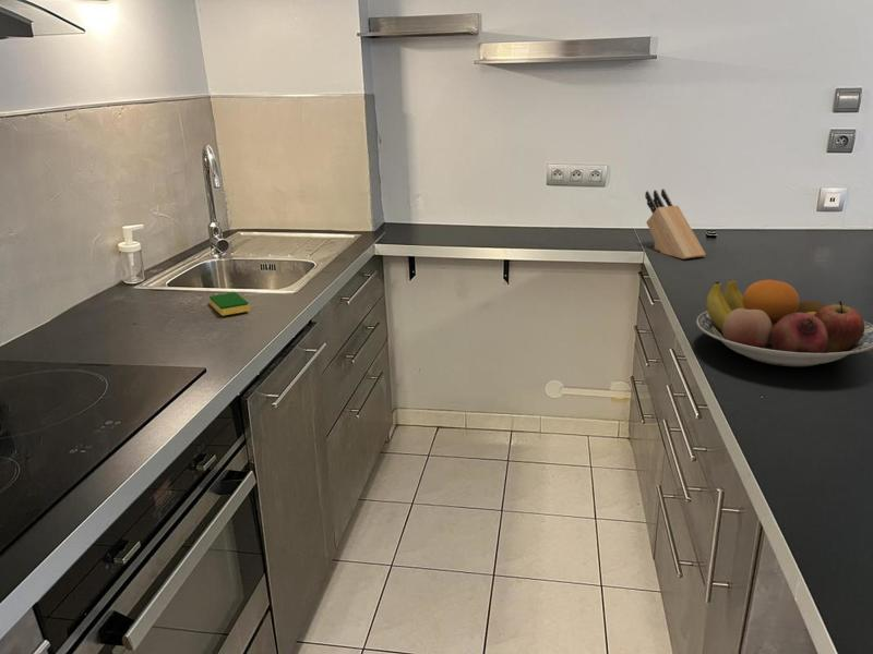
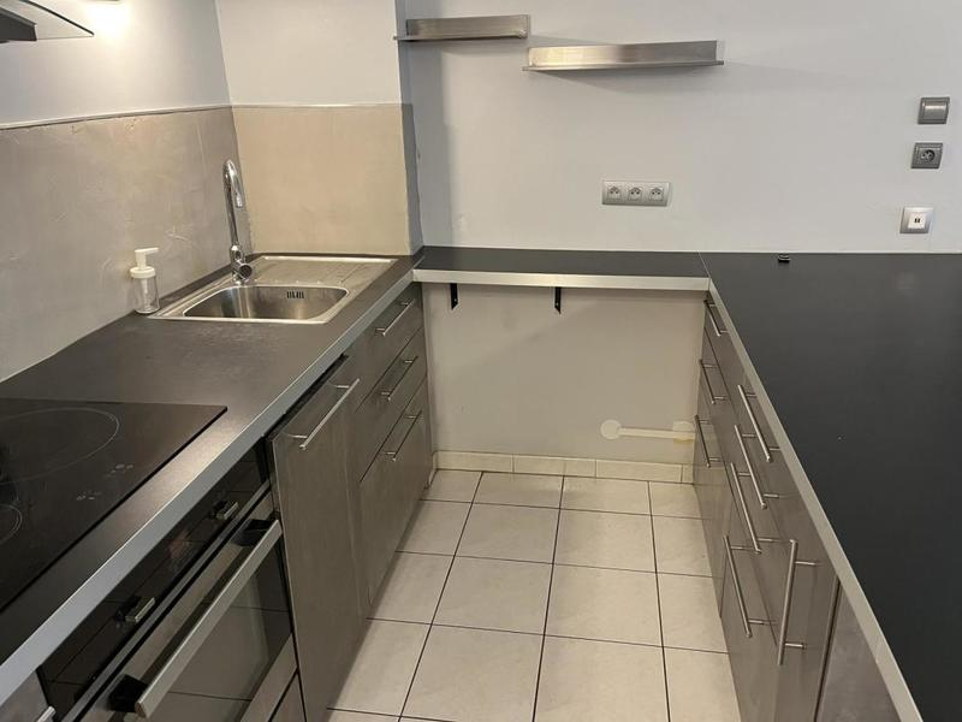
- knife block (672, 221)
- dish sponge (228, 303)
- fruit bowl (786, 319)
